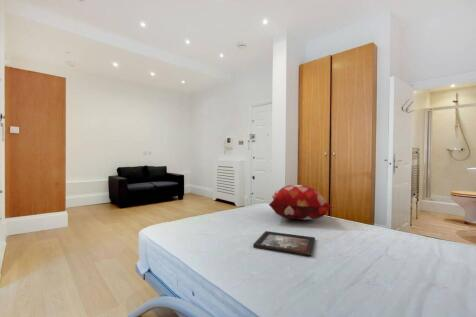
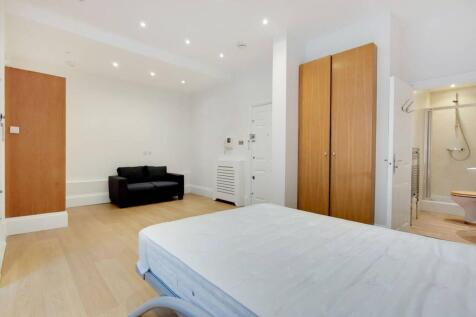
- decorative tray (285, 241)
- decorative pillow (298, 201)
